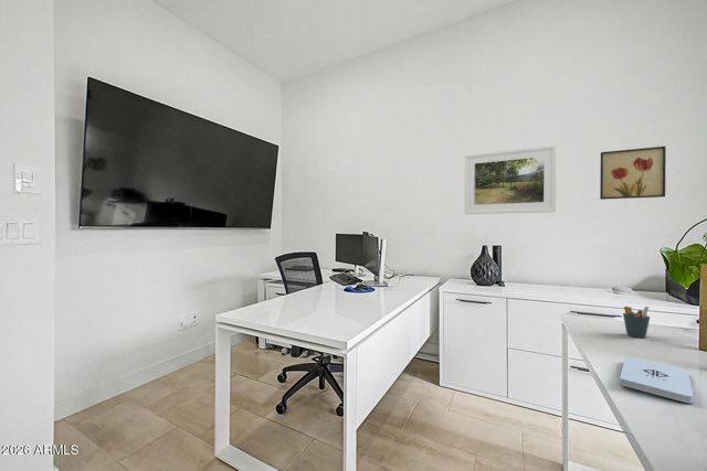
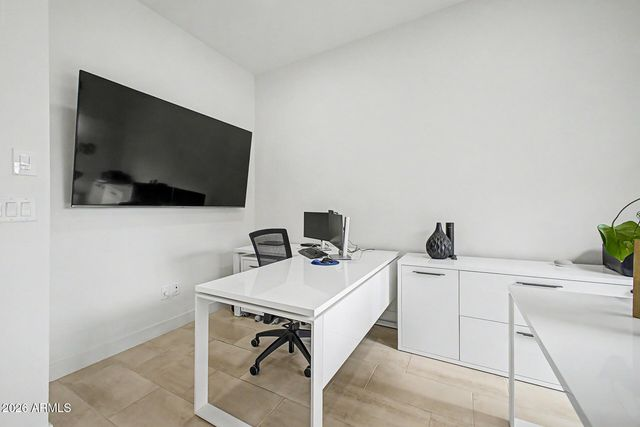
- wall art (631, 173)
- notepad (654, 376)
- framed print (507, 181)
- pen holder (635, 320)
